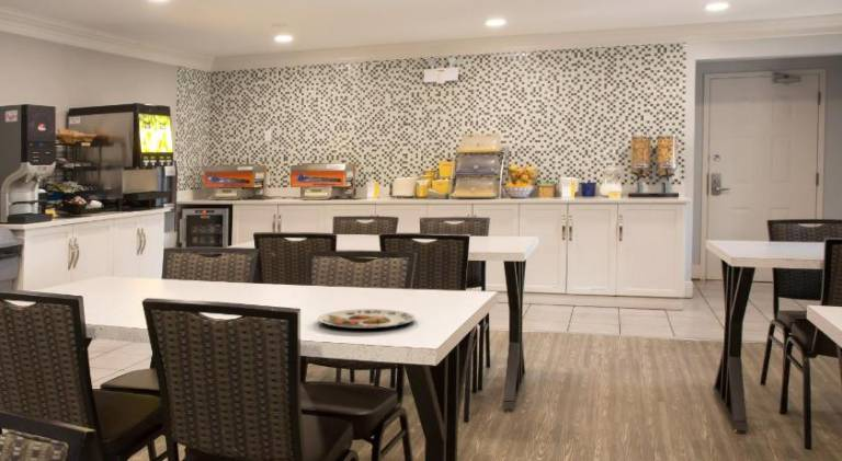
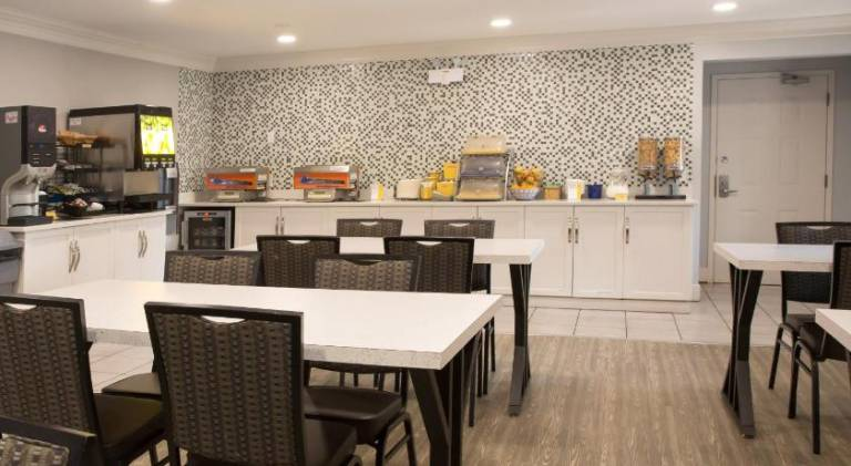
- plate (366, 319)
